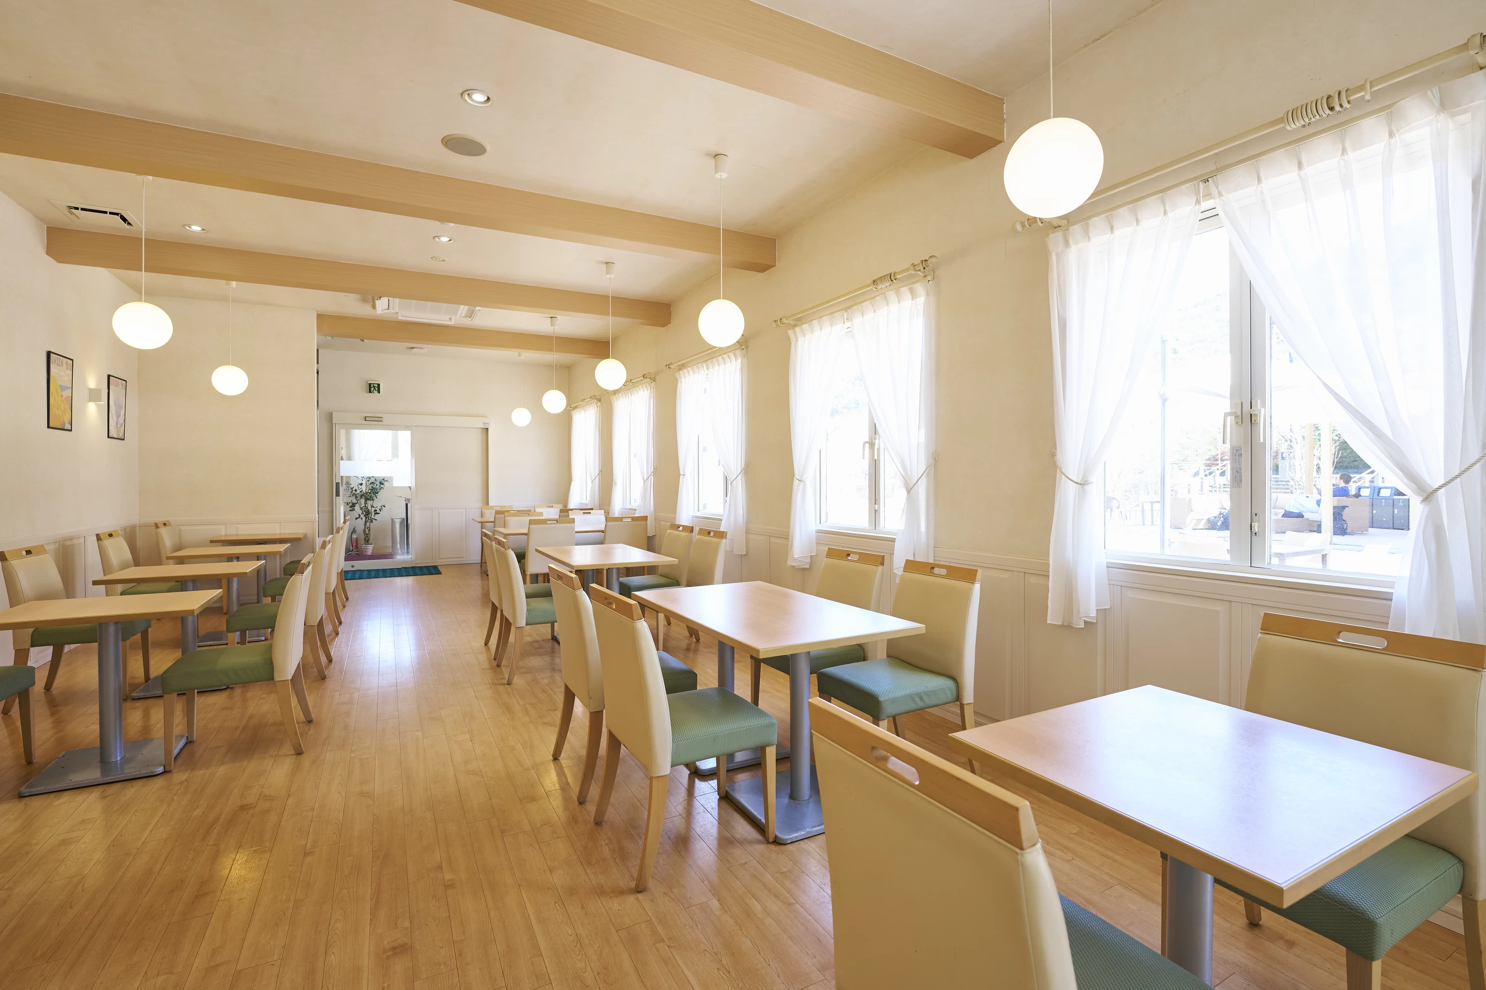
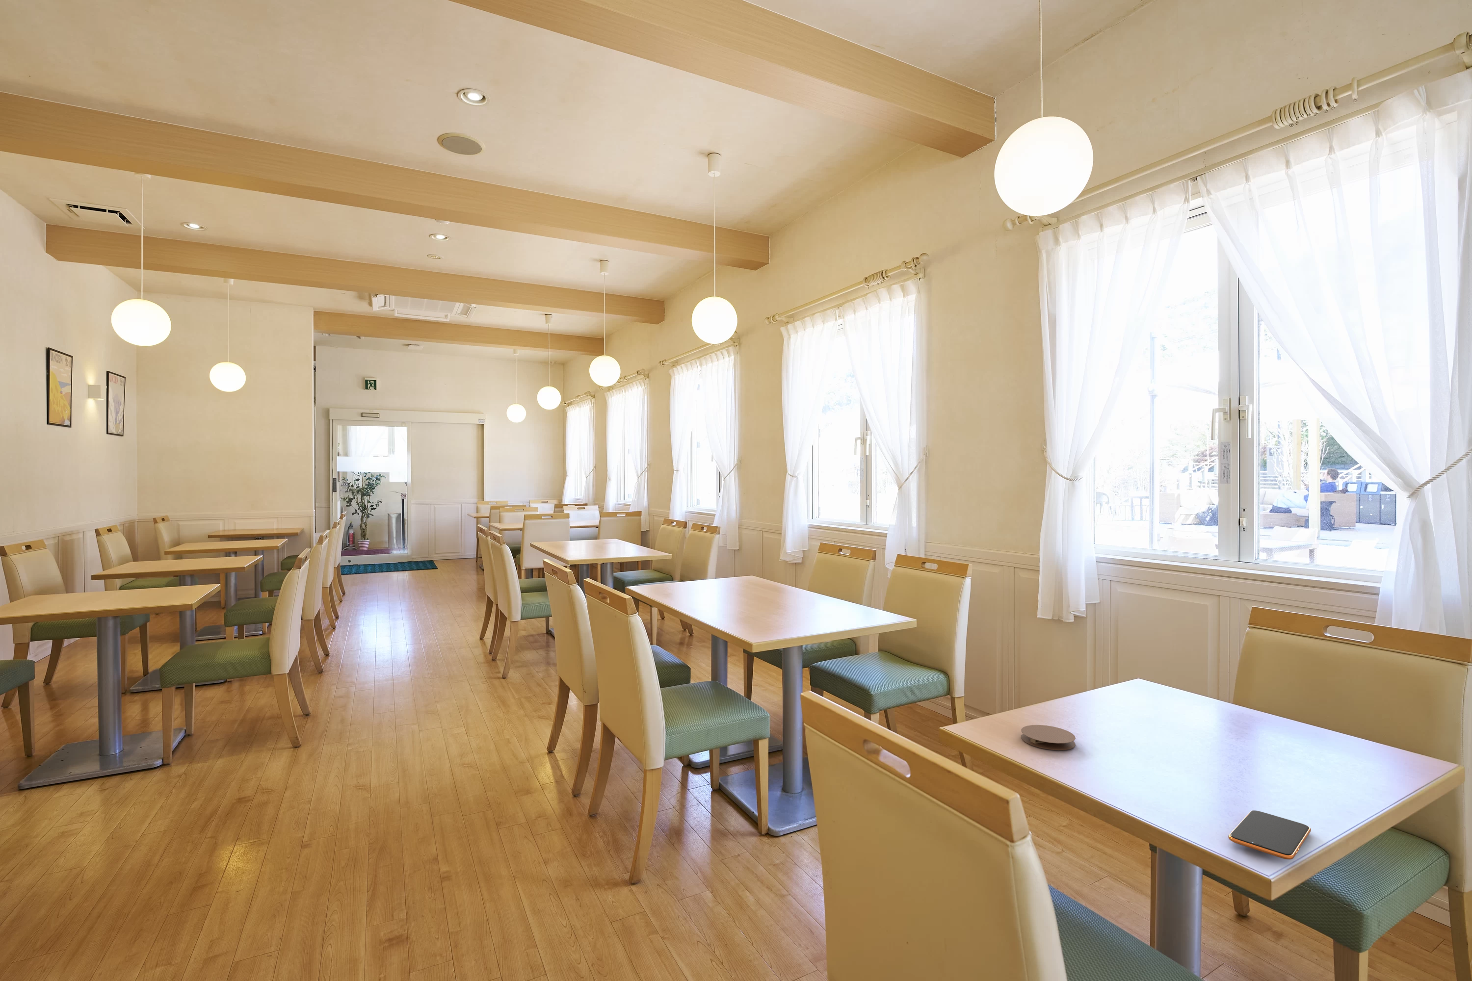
+ smartphone (1269, 833)
+ coaster (1047, 737)
